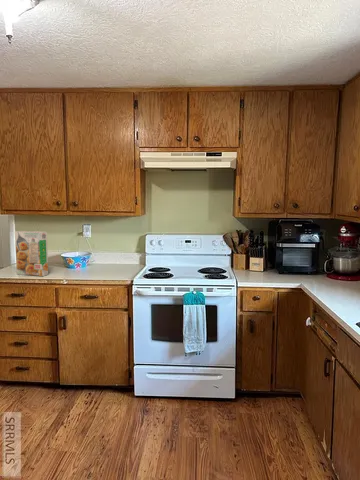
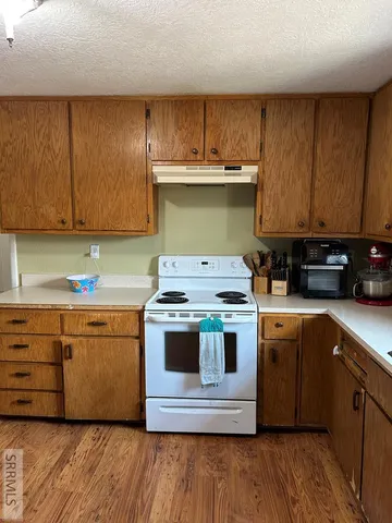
- cereal box (31, 253)
